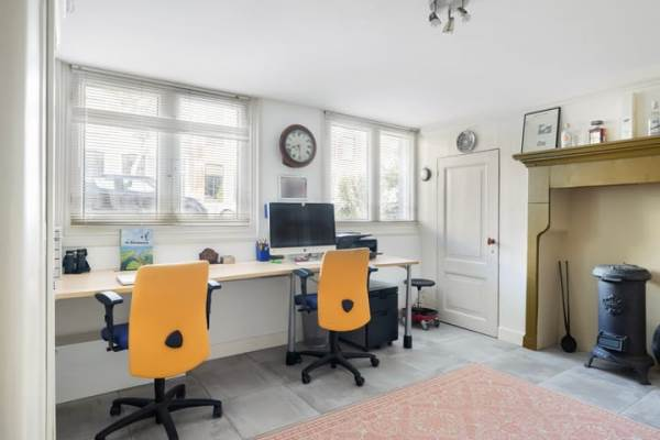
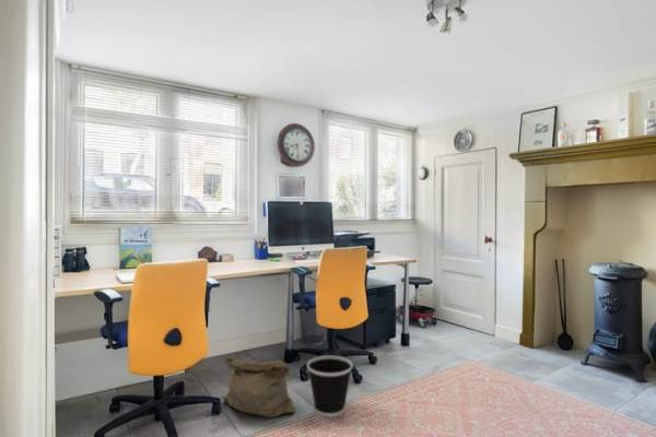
+ wastebasket (329, 386)
+ bag (257, 382)
